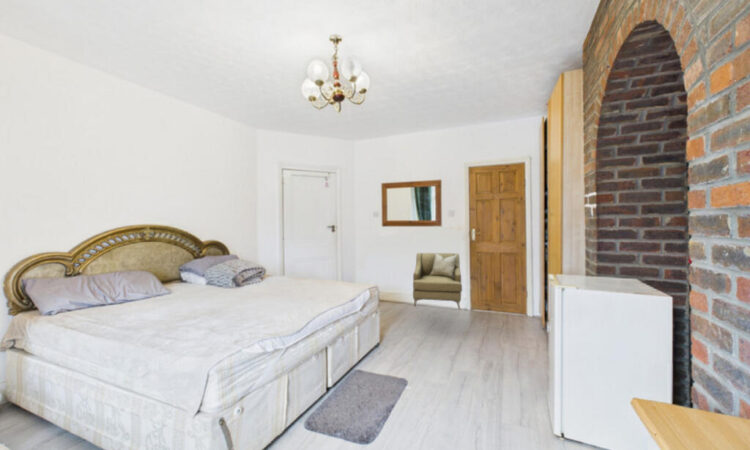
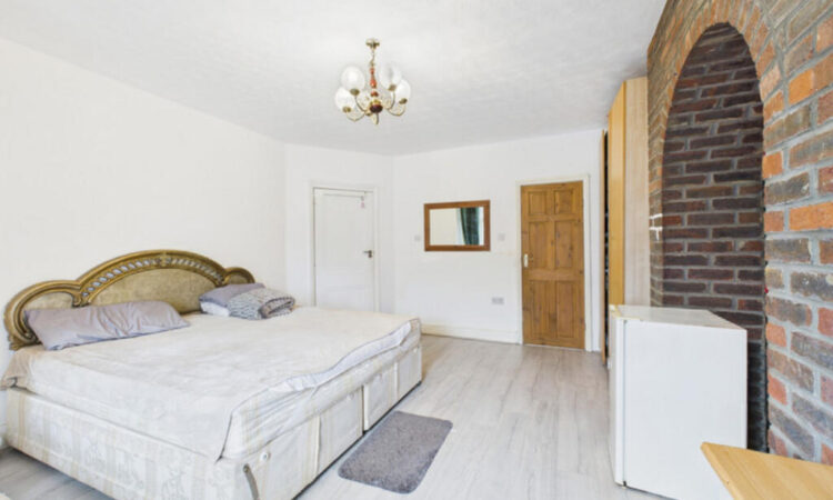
- armchair (437, 293)
